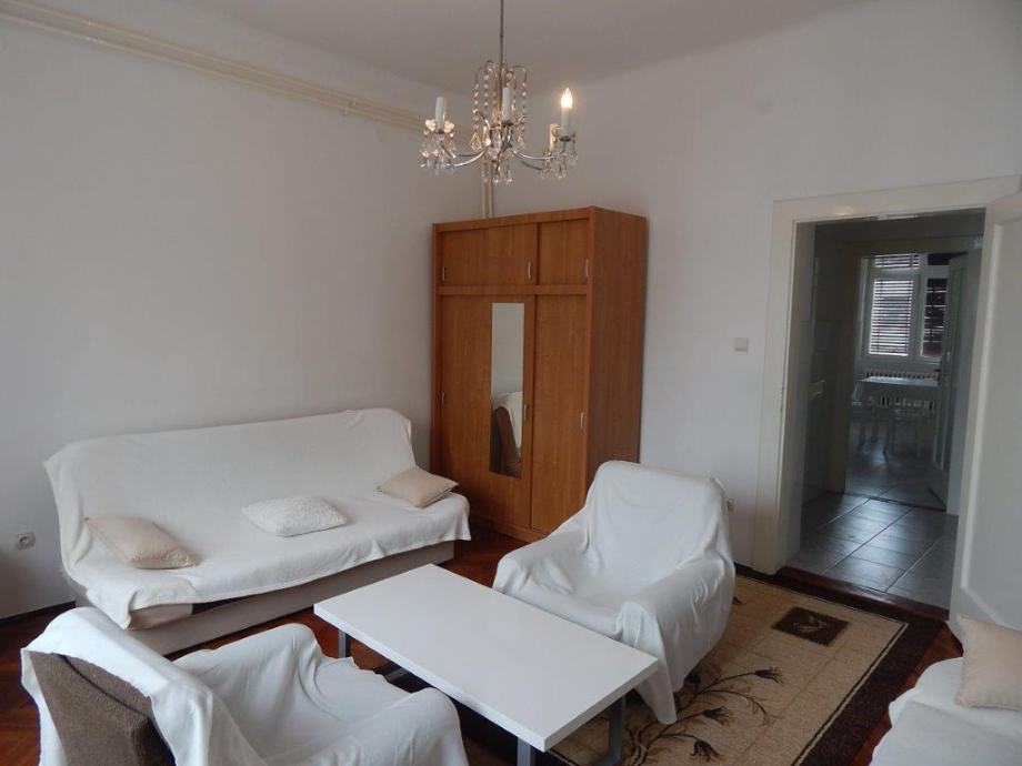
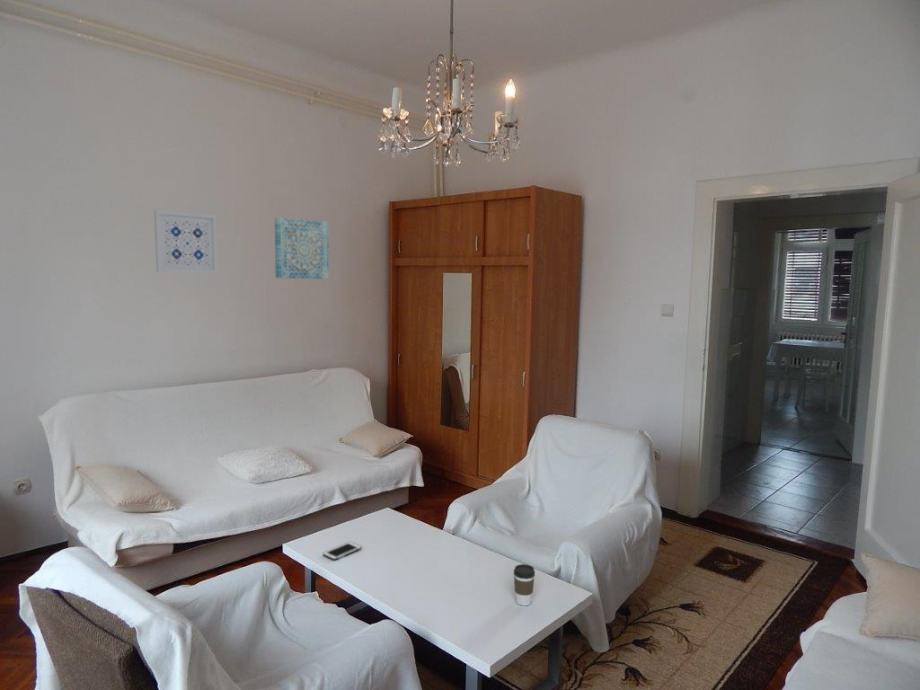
+ cell phone (342, 550)
+ wall art (302, 249)
+ coffee cup (523, 585)
+ wall art (187, 243)
